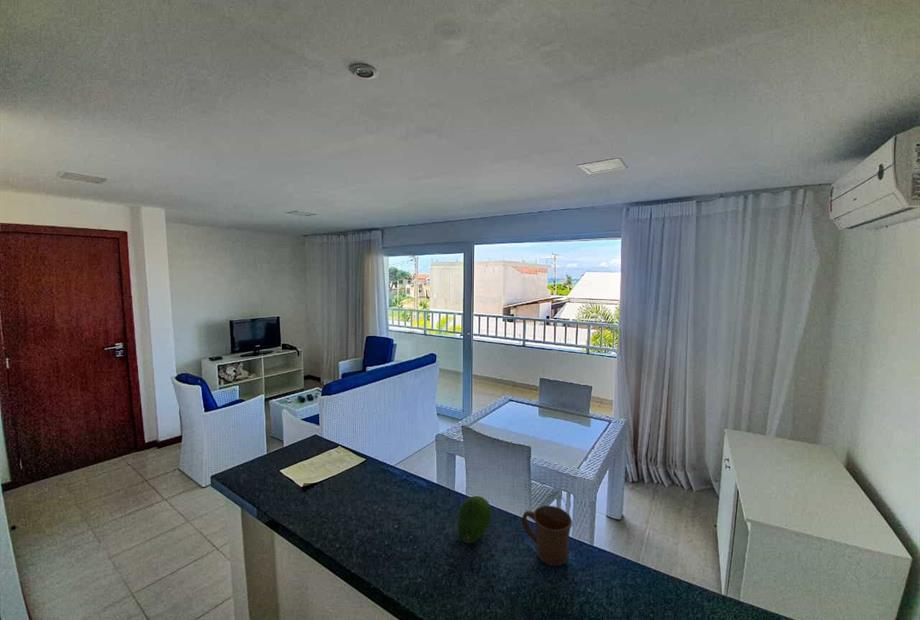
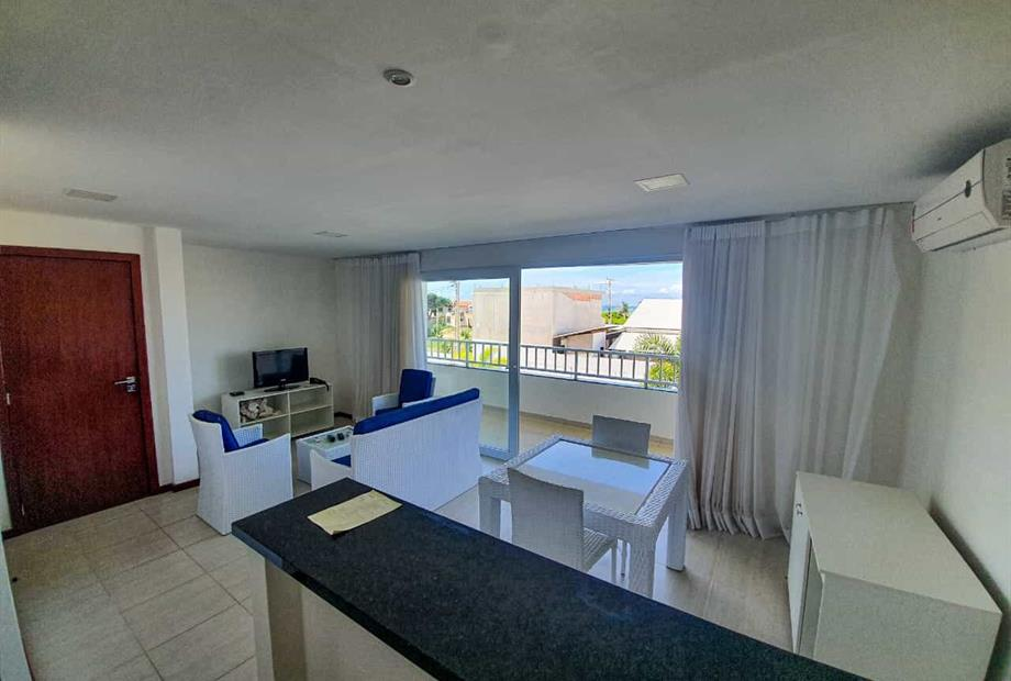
- mug (545, 533)
- fruit (473, 517)
